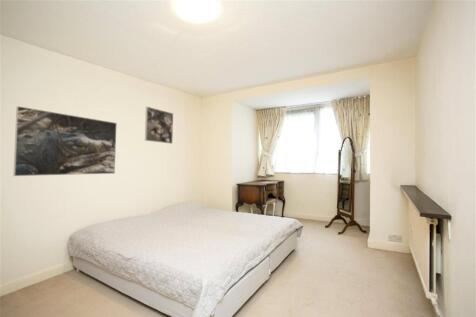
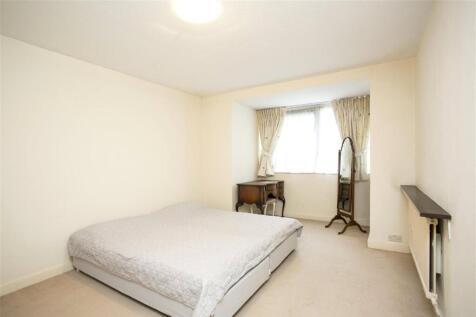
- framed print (159, 126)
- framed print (73, 145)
